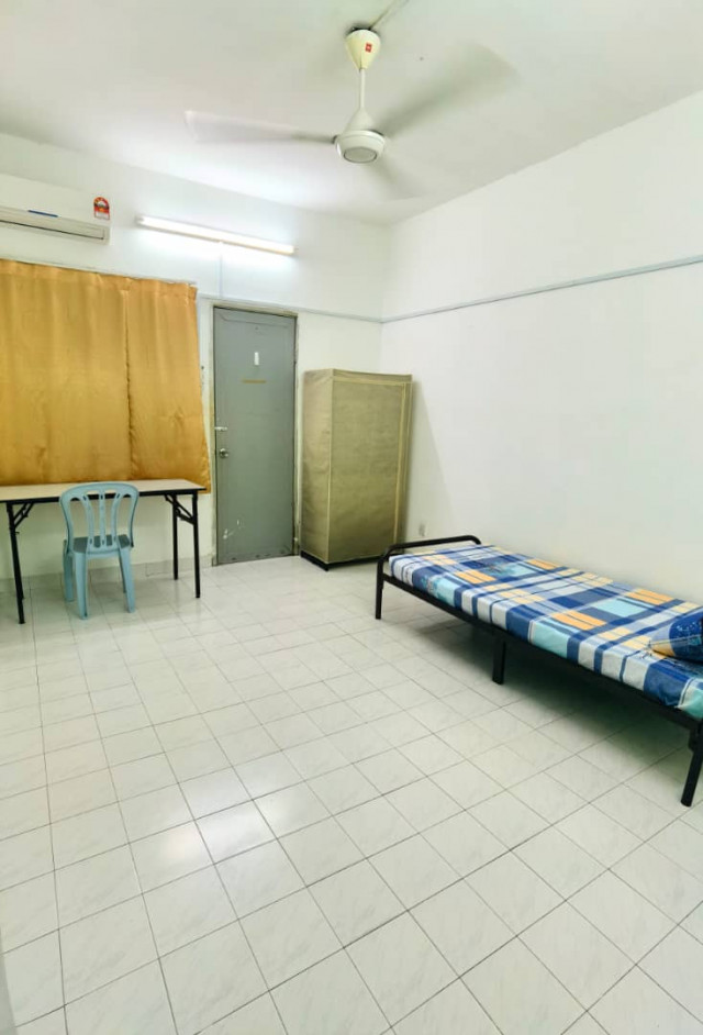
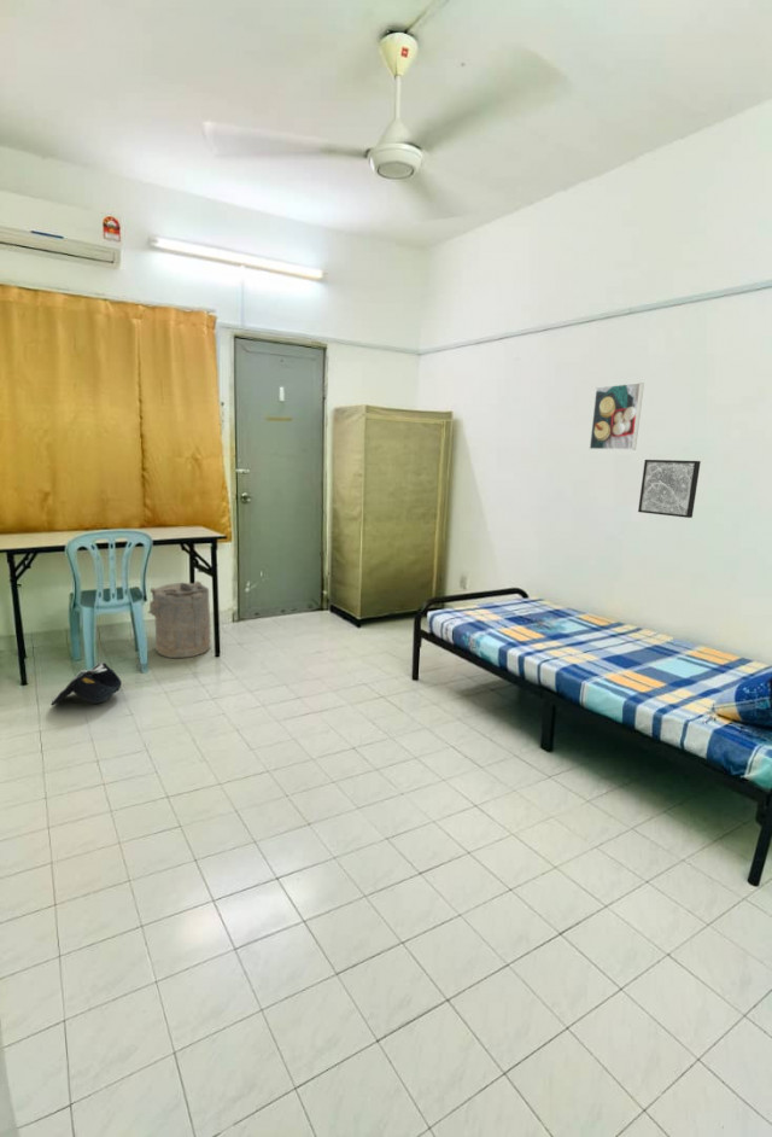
+ bag (88, 681)
+ laundry hamper (180, 616)
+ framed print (615, 418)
+ wall art (667, 488)
